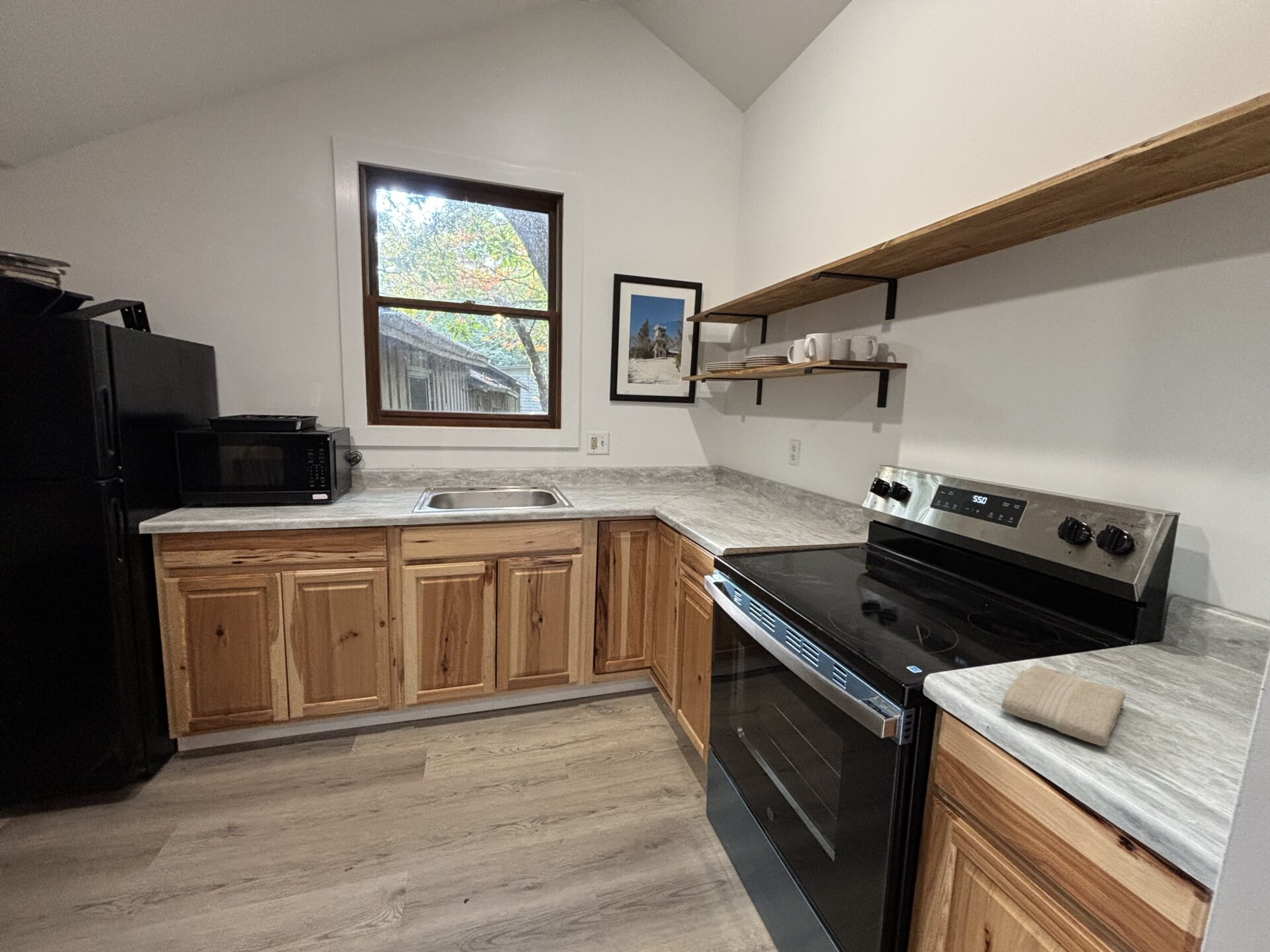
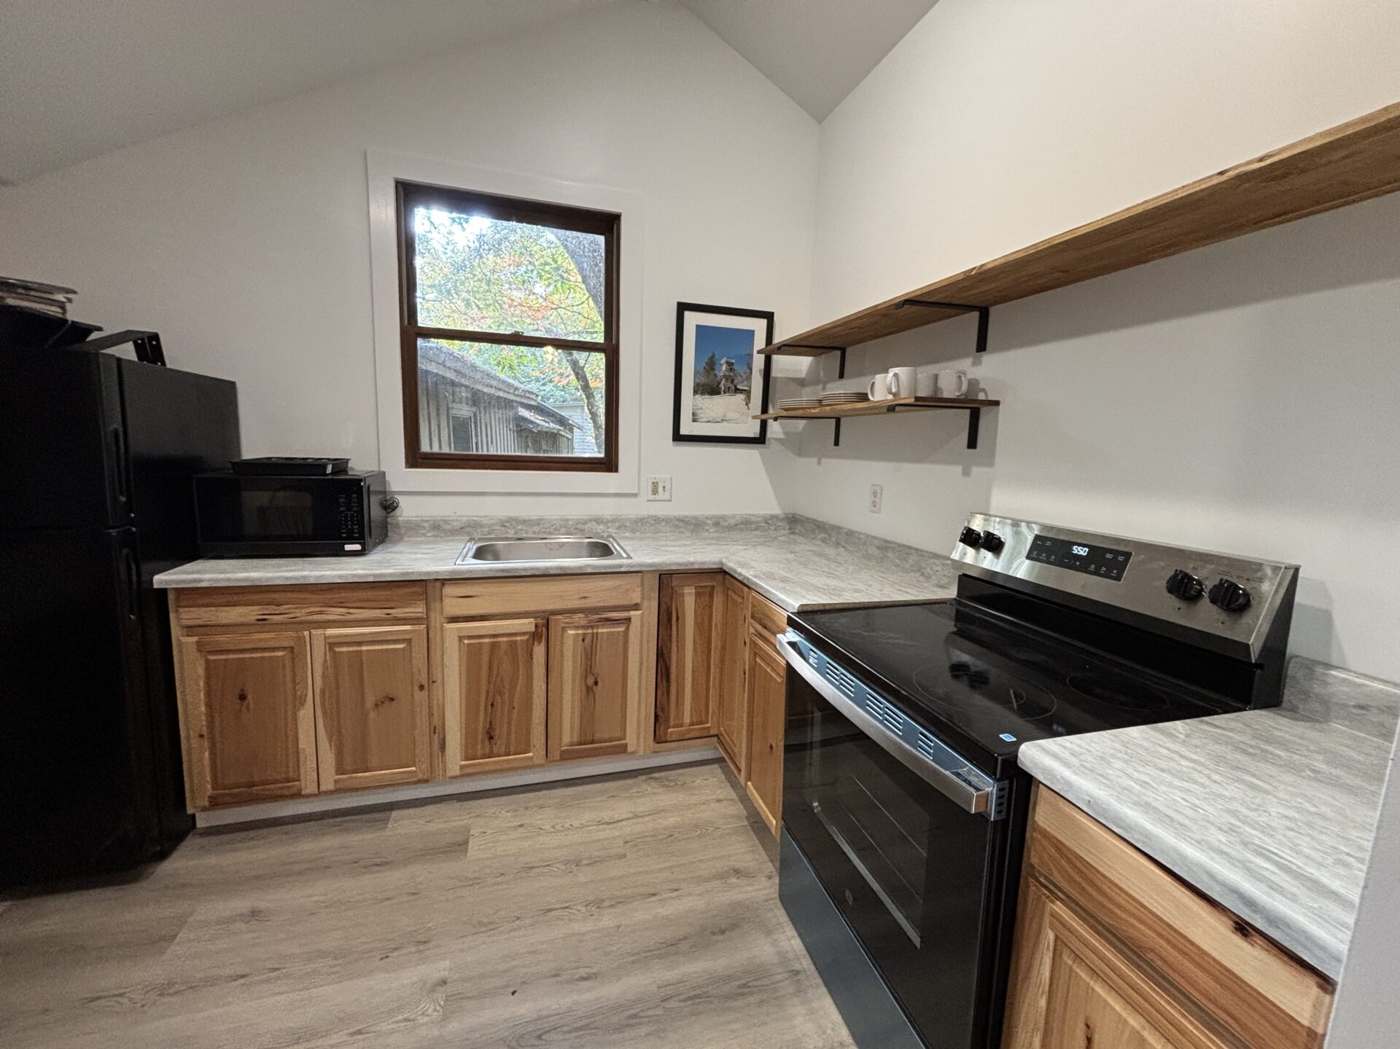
- washcloth (1064, 699)
